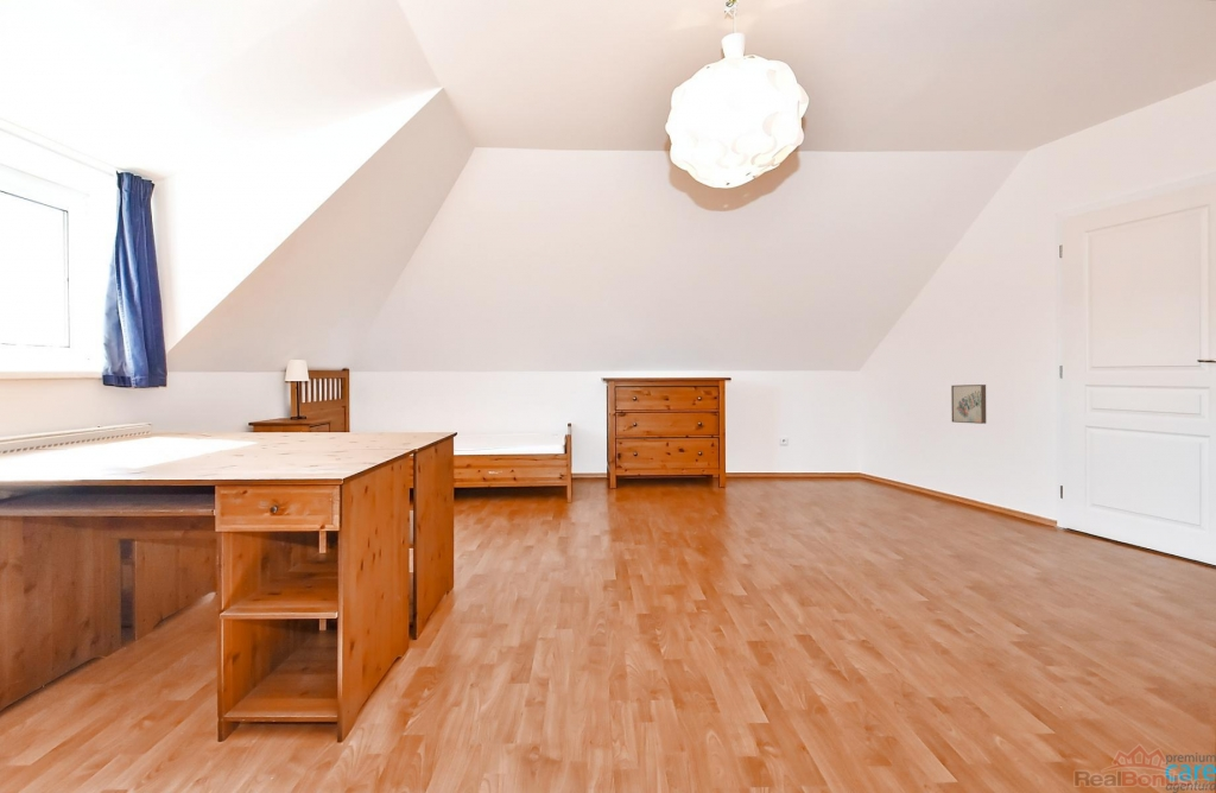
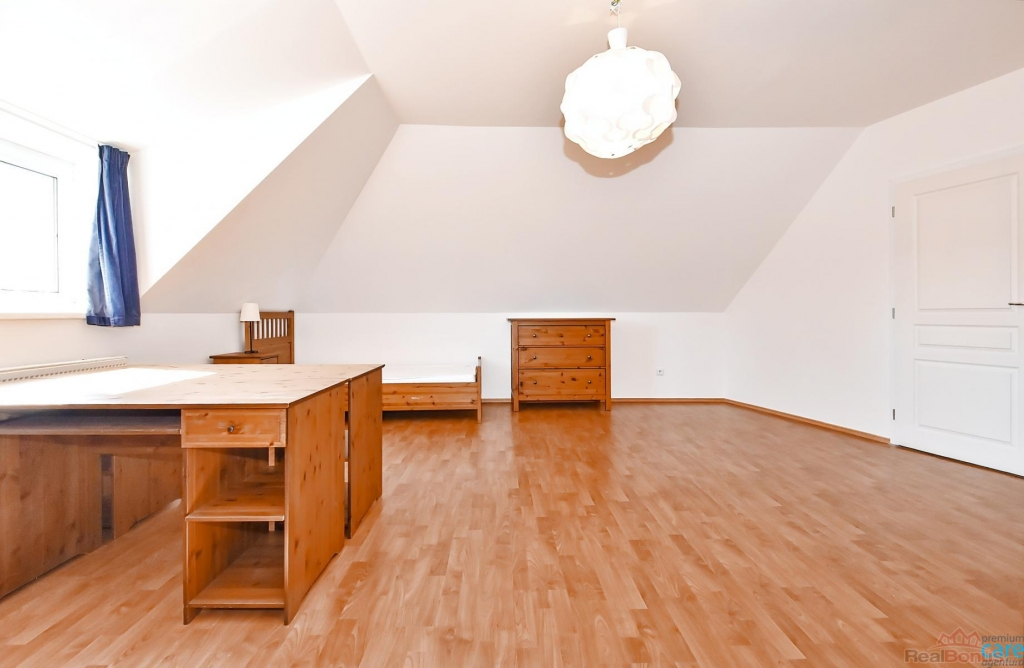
- wall art (968, 404)
